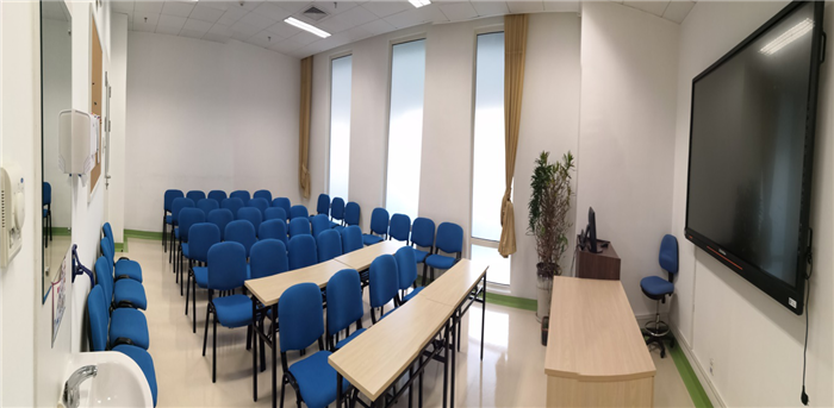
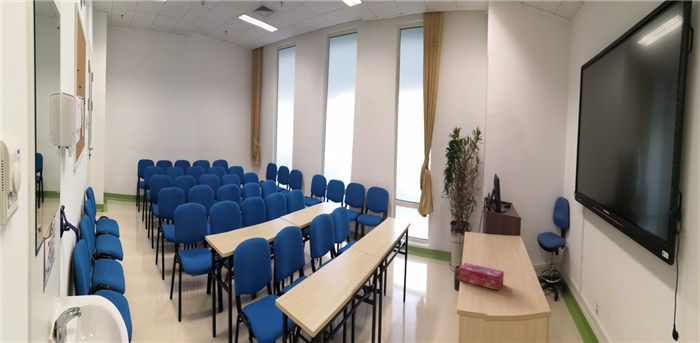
+ tissue box (480, 275)
